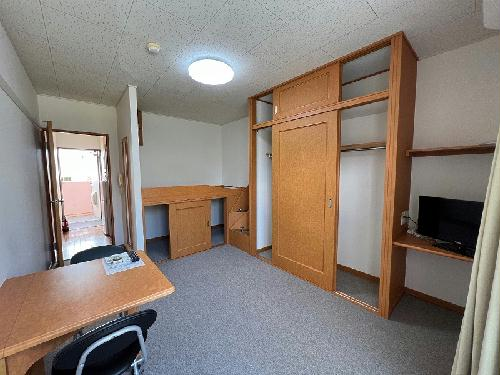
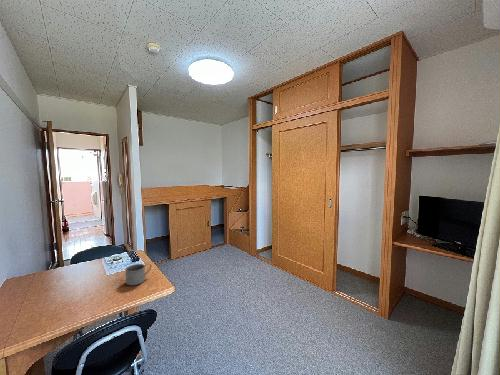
+ mug (137, 273)
